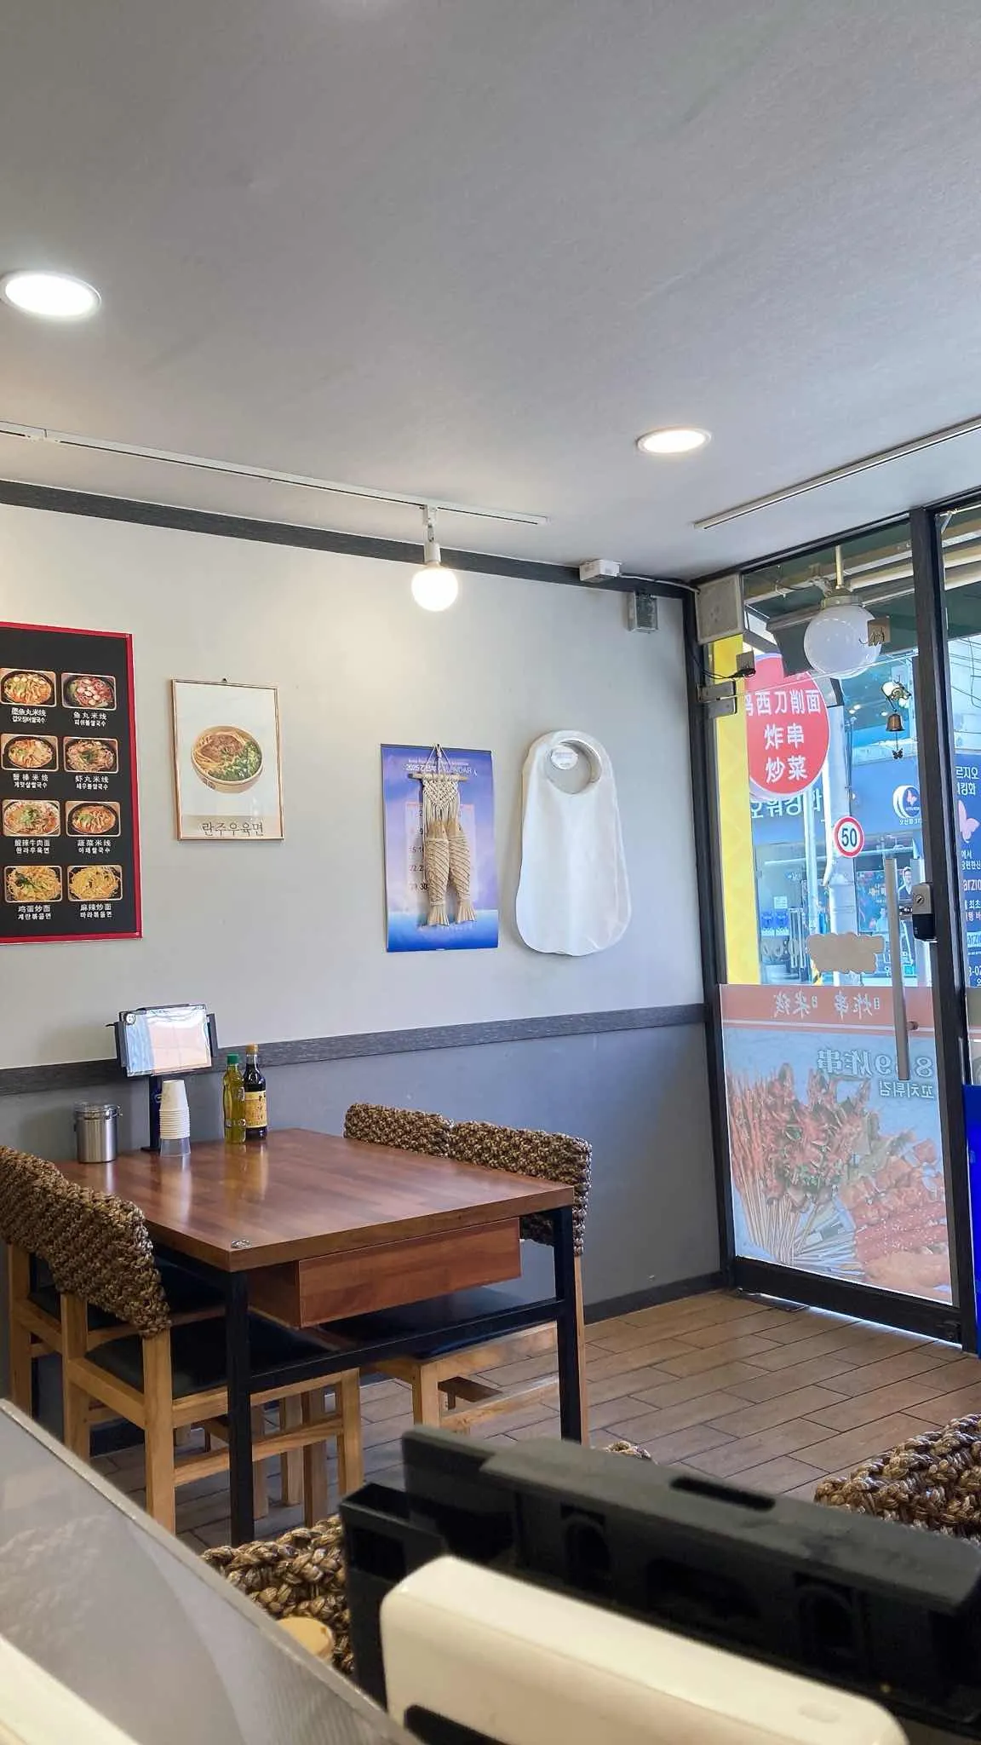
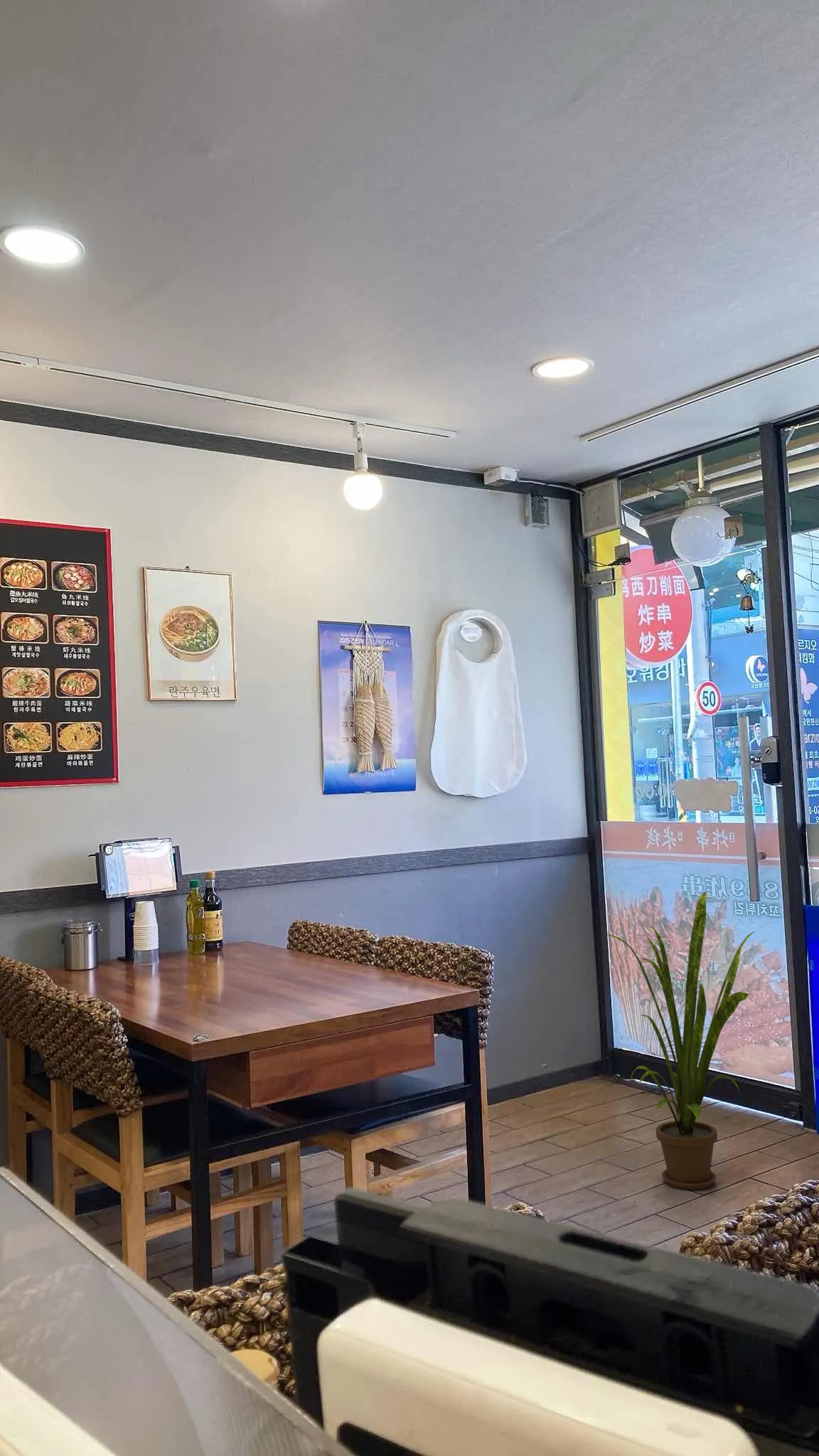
+ house plant (680, 1037)
